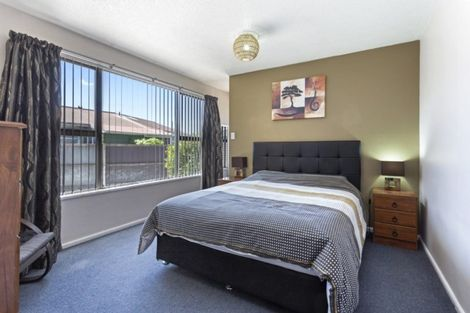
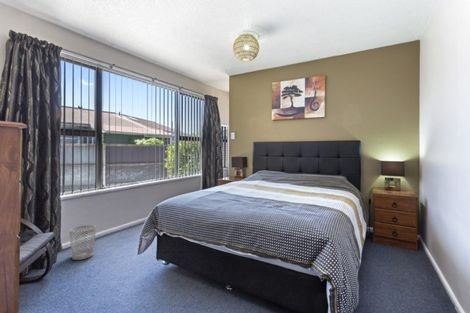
+ wastebasket (82, 242)
